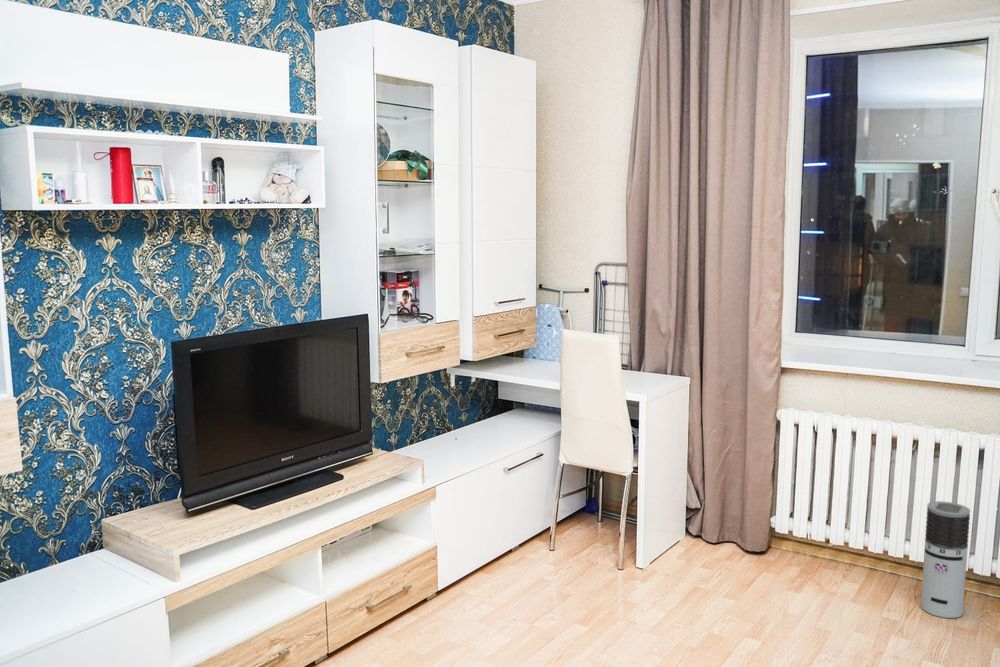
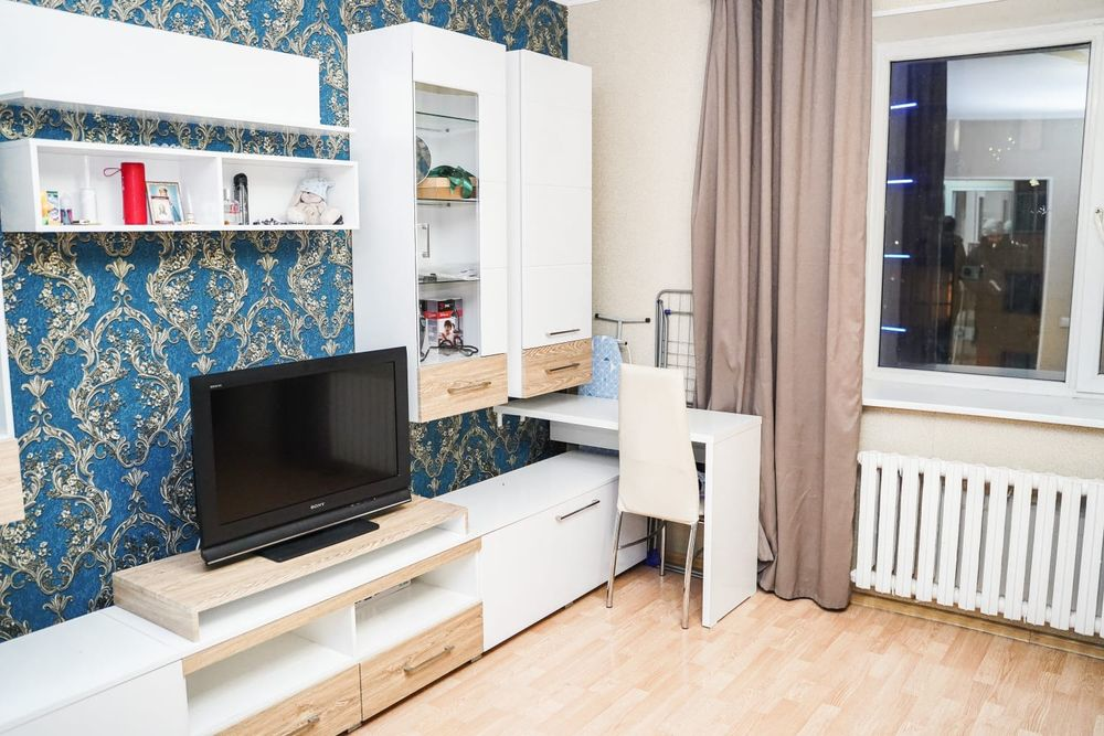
- air purifier (944, 559)
